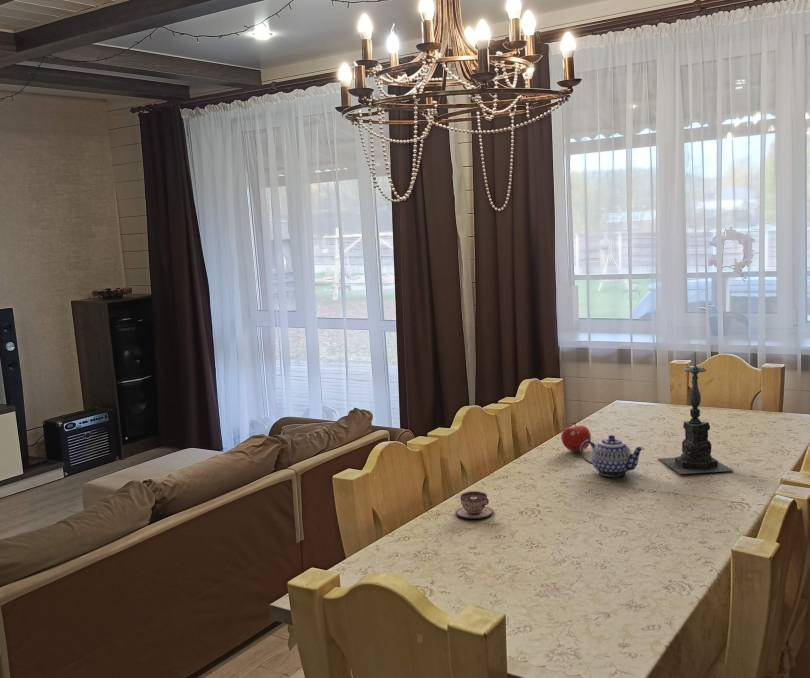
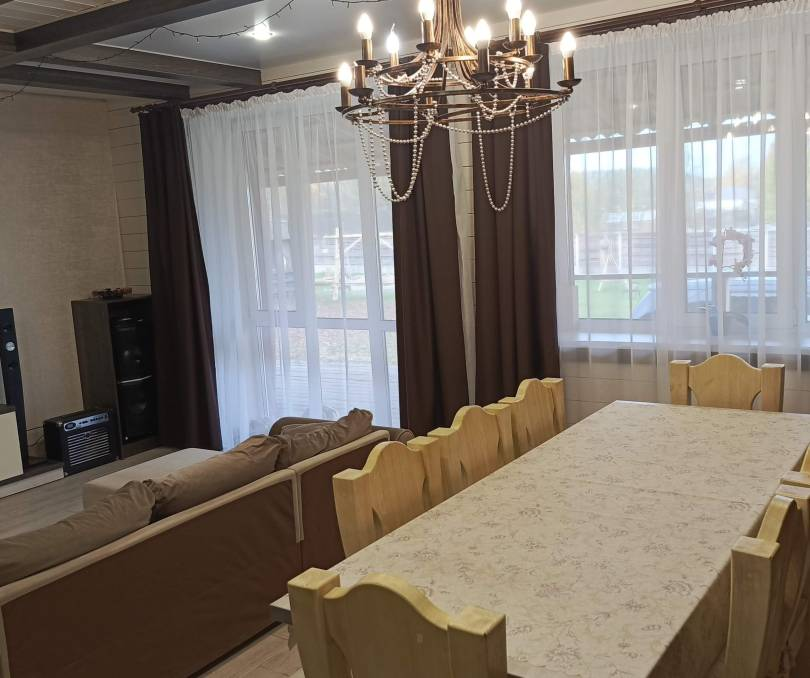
- teacup (474, 504)
- candle holder (693, 408)
- fruit (576, 436)
- teapot (612, 454)
